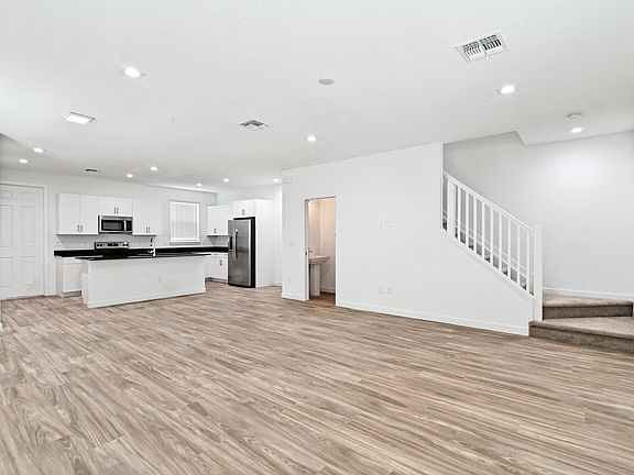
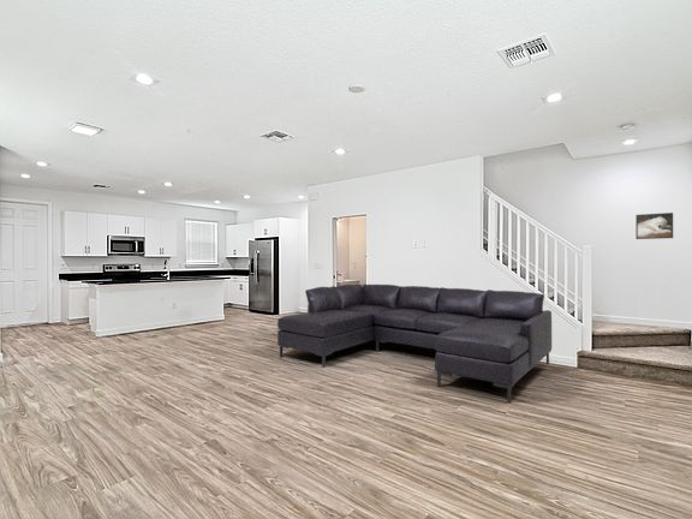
+ sofa (408, 326)
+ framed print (654, 226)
